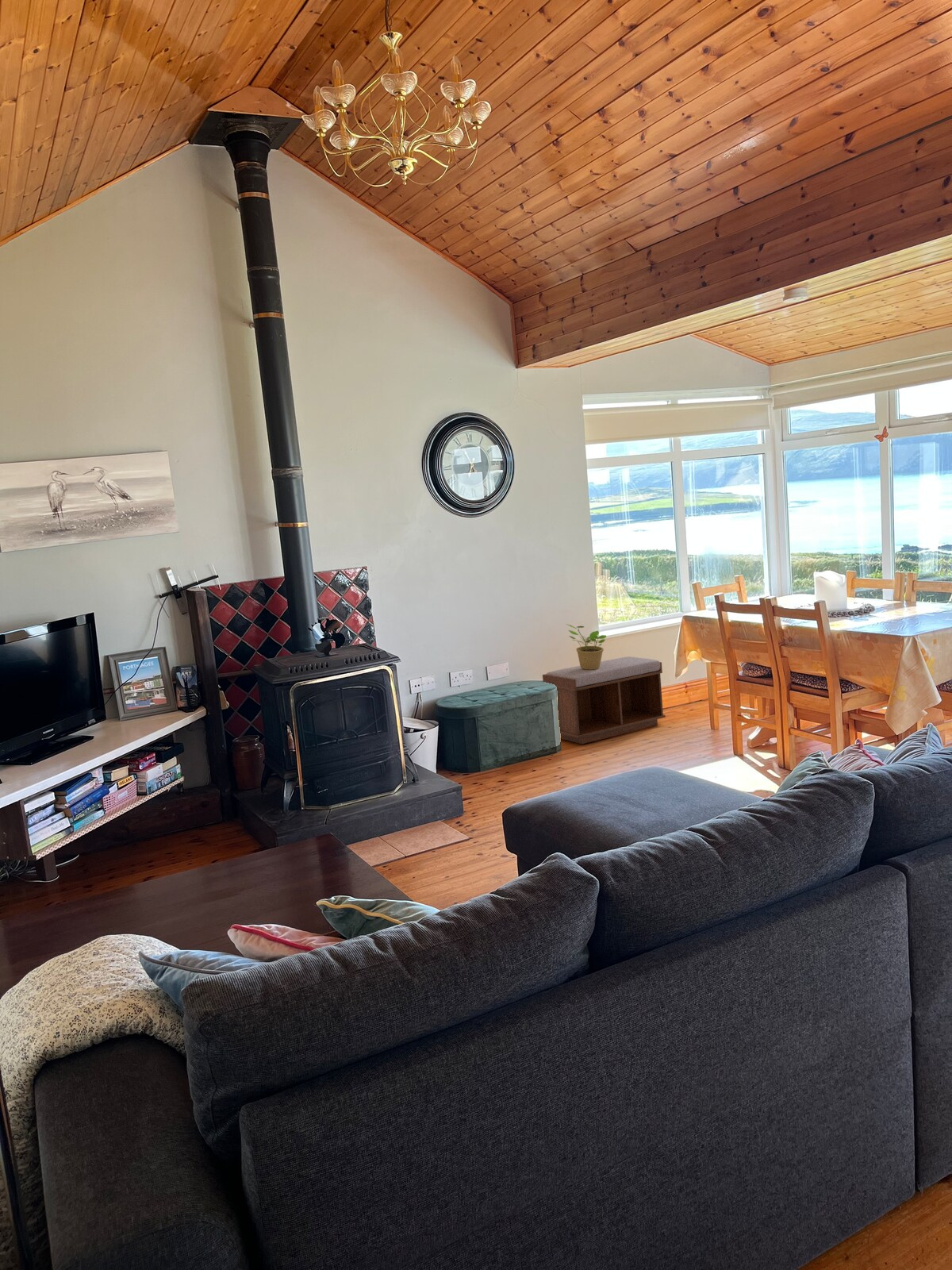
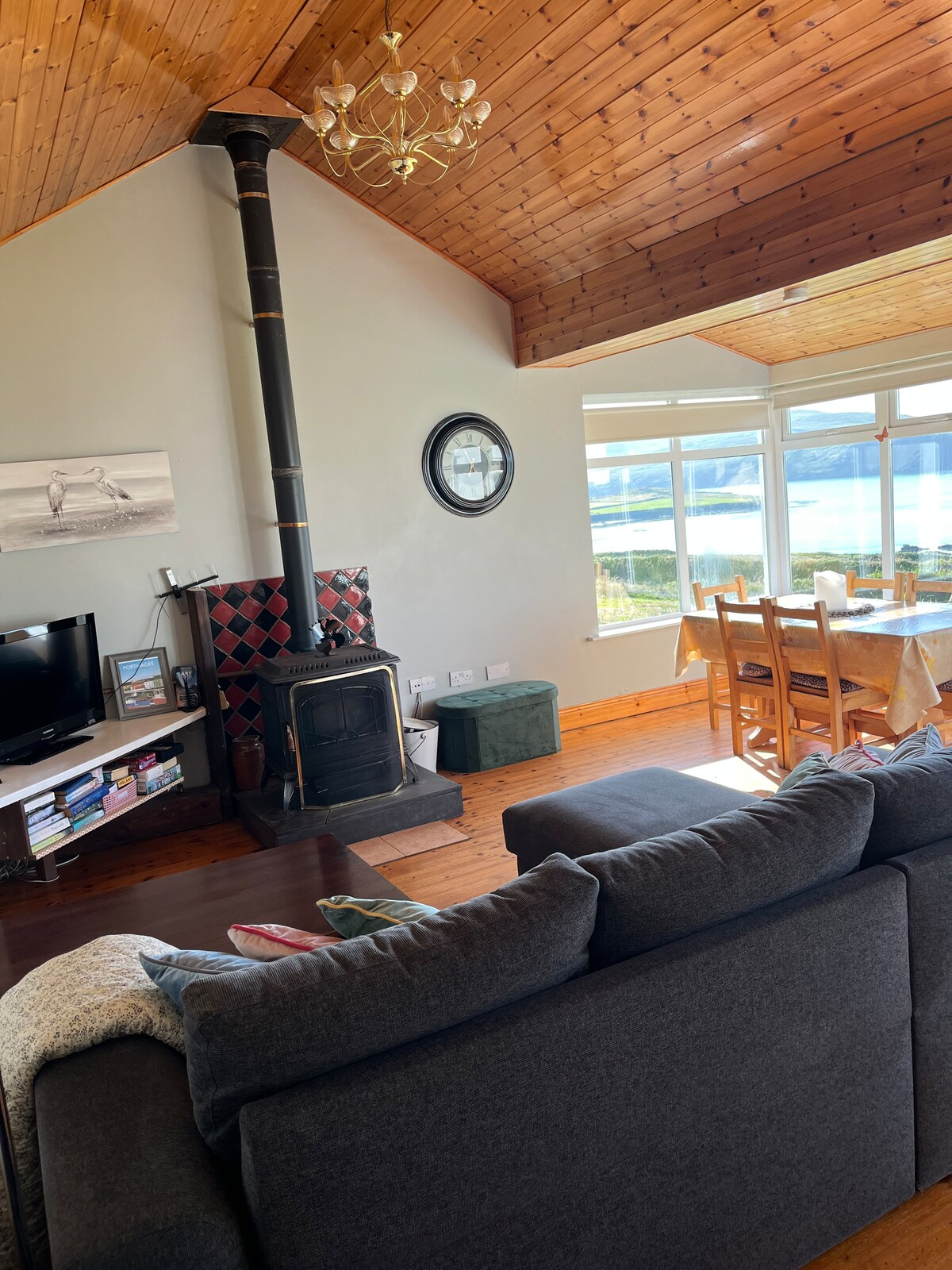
- potted plant (587, 646)
- bench (605, 698)
